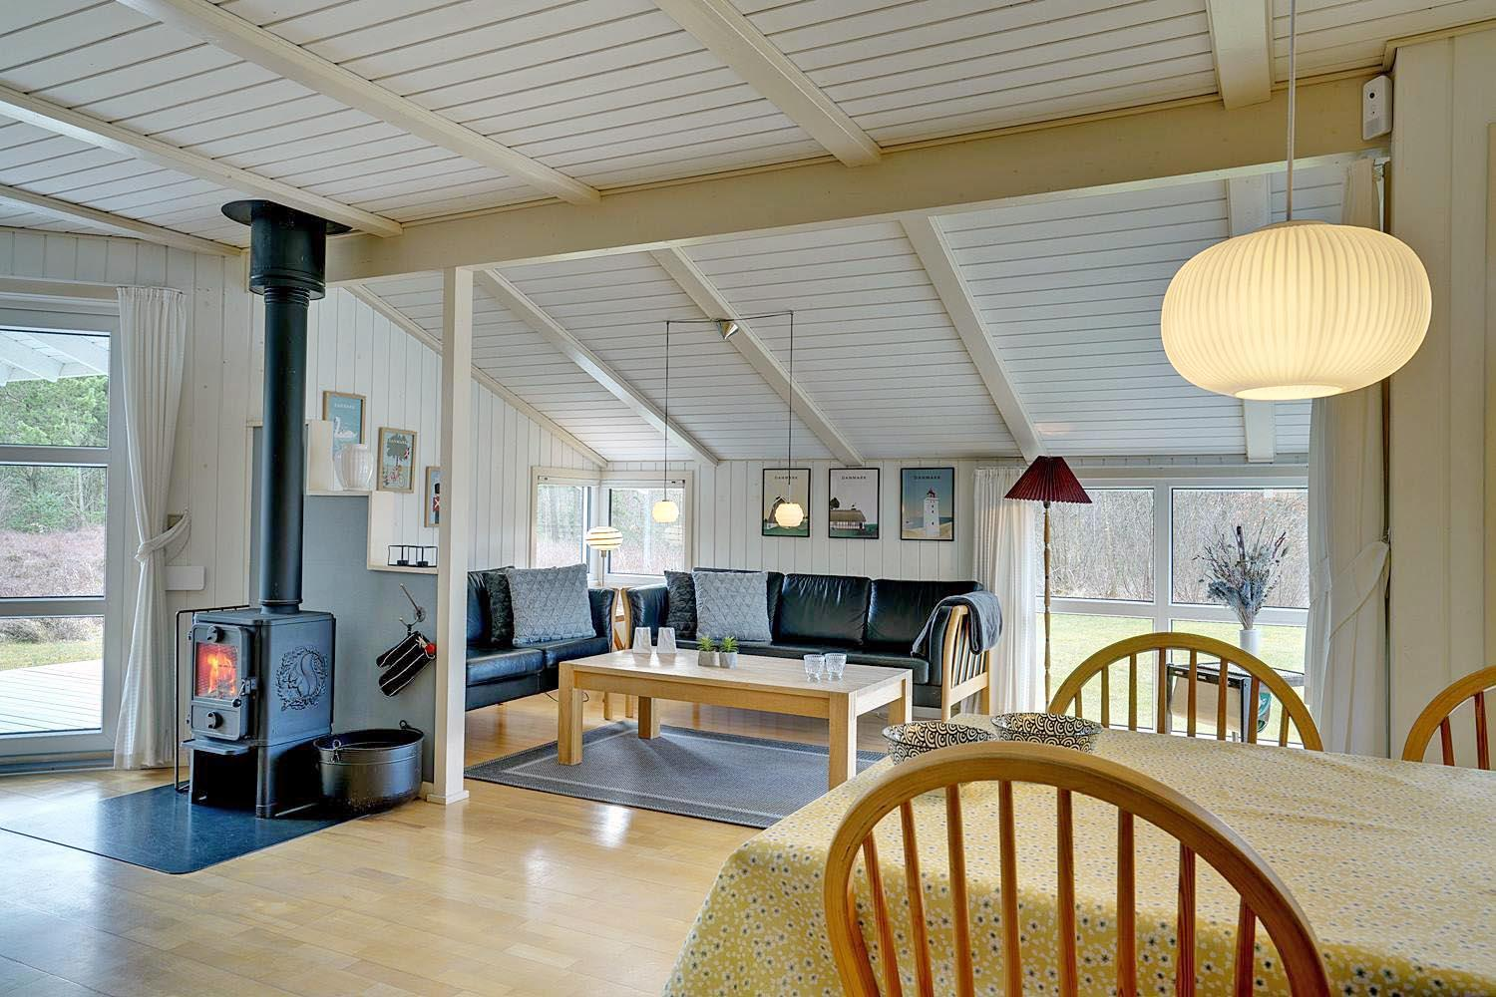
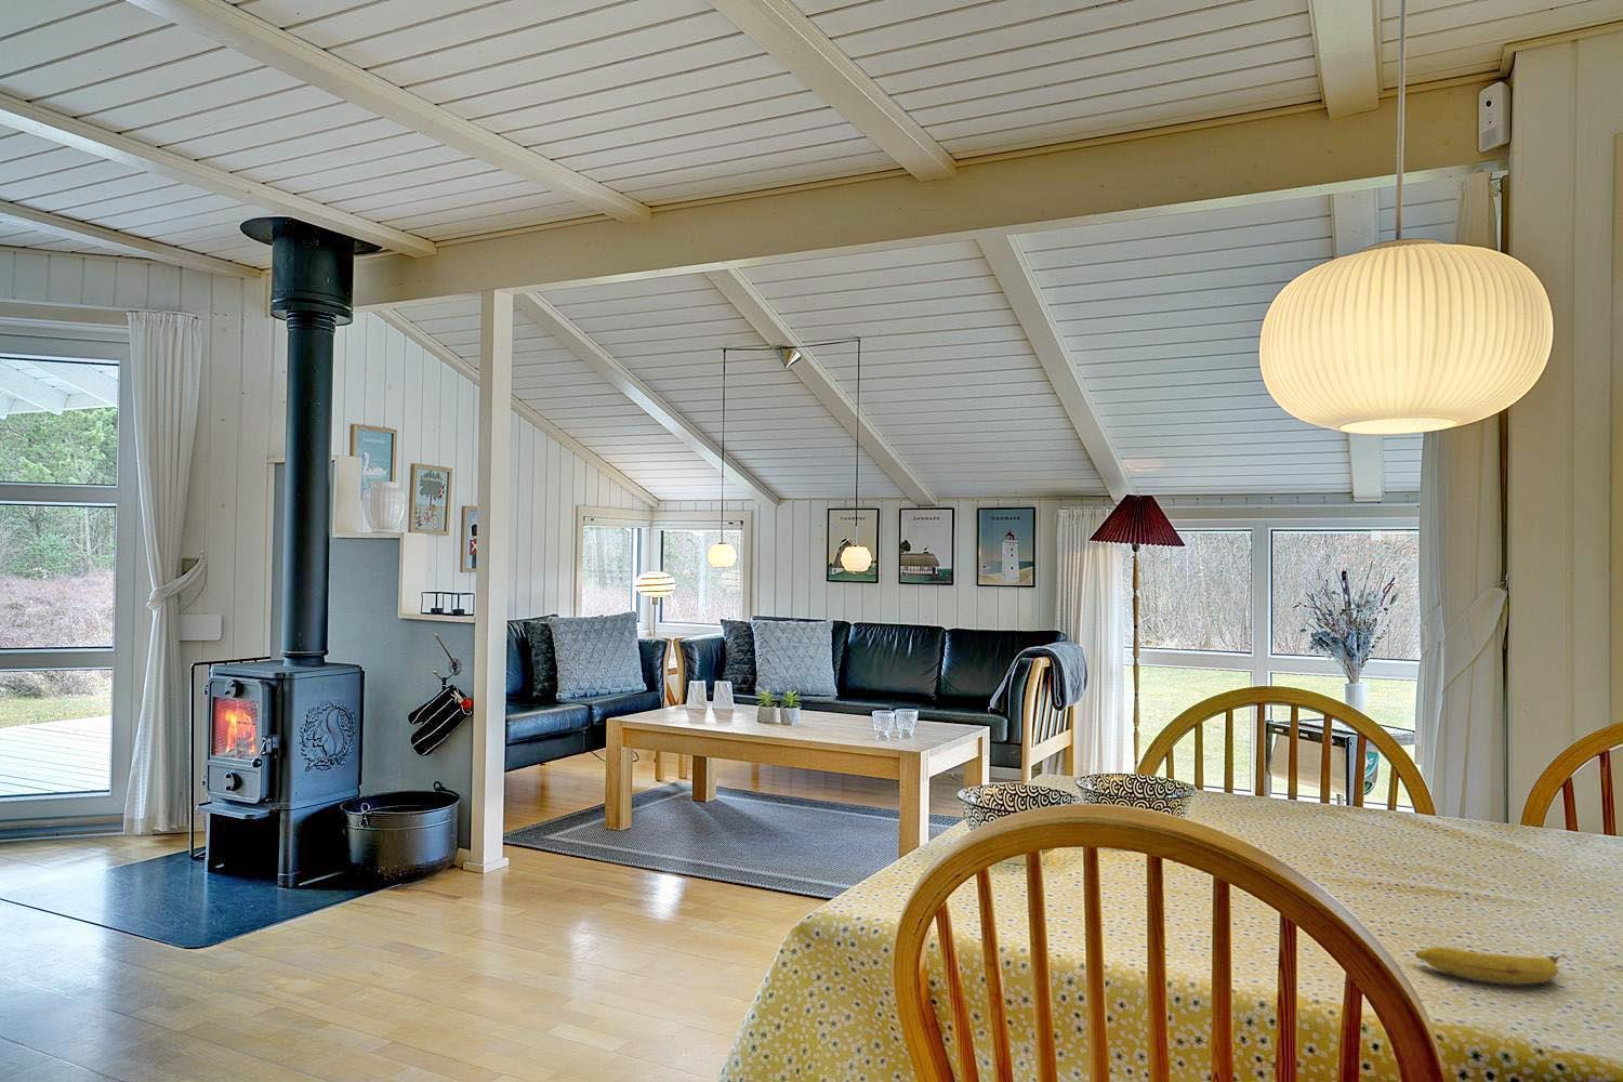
+ banana (1493, 959)
